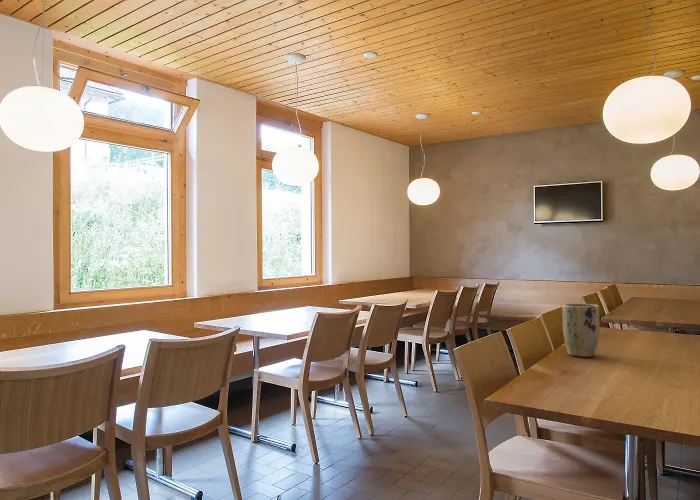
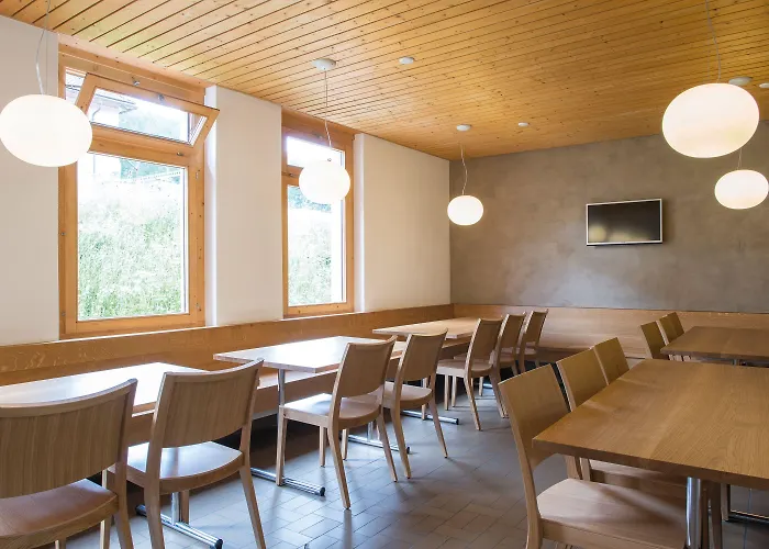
- plant pot (581, 329)
